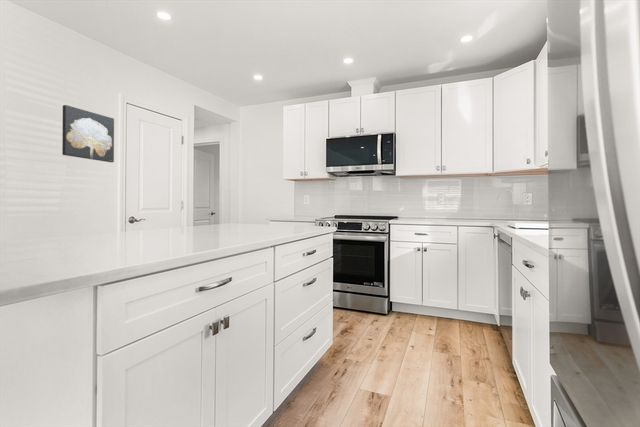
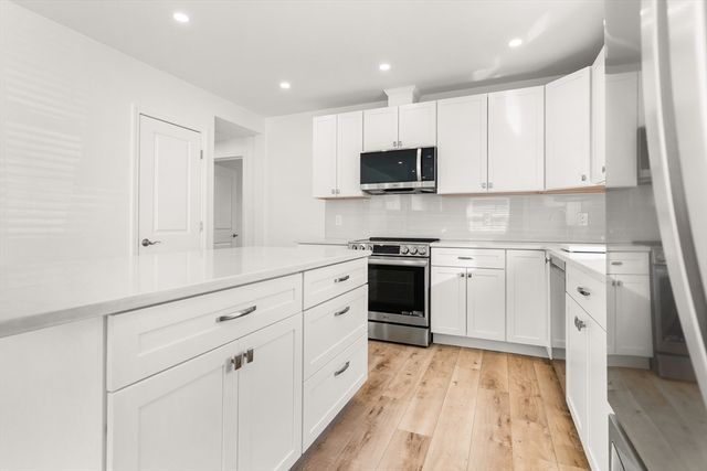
- wall art (89, 135)
